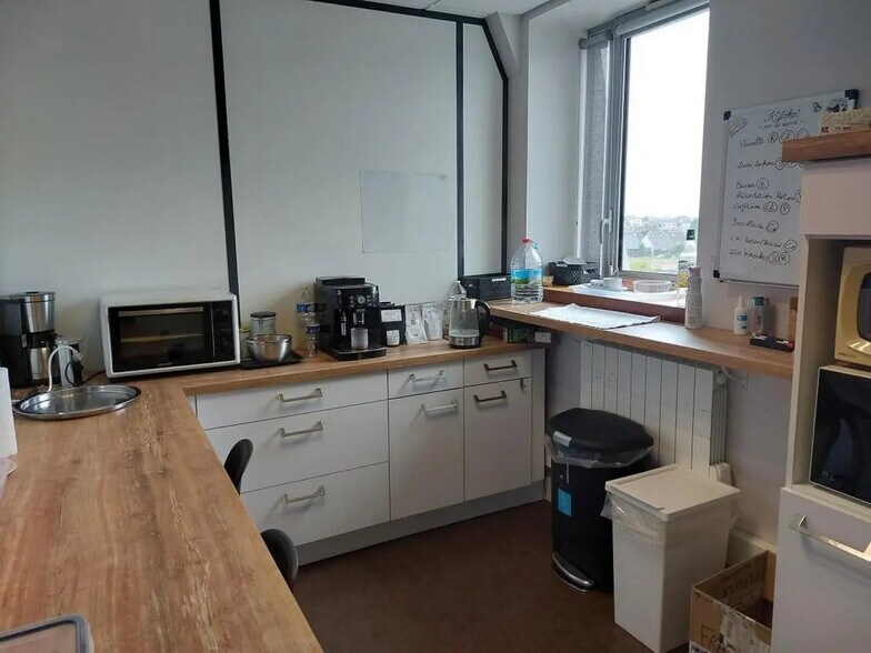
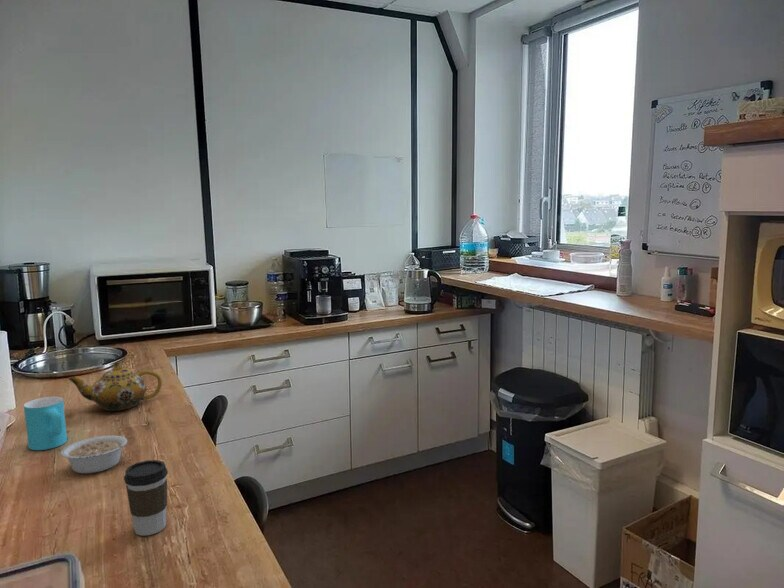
+ cup (45, 425)
+ legume (98, 453)
+ coffee cup (147, 497)
+ teapot (117, 384)
